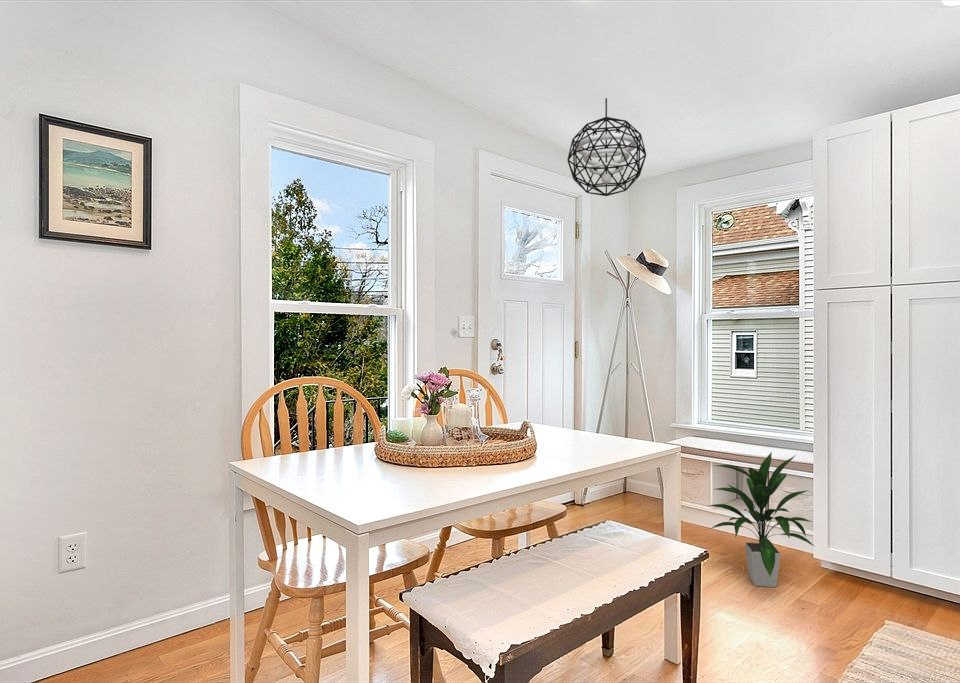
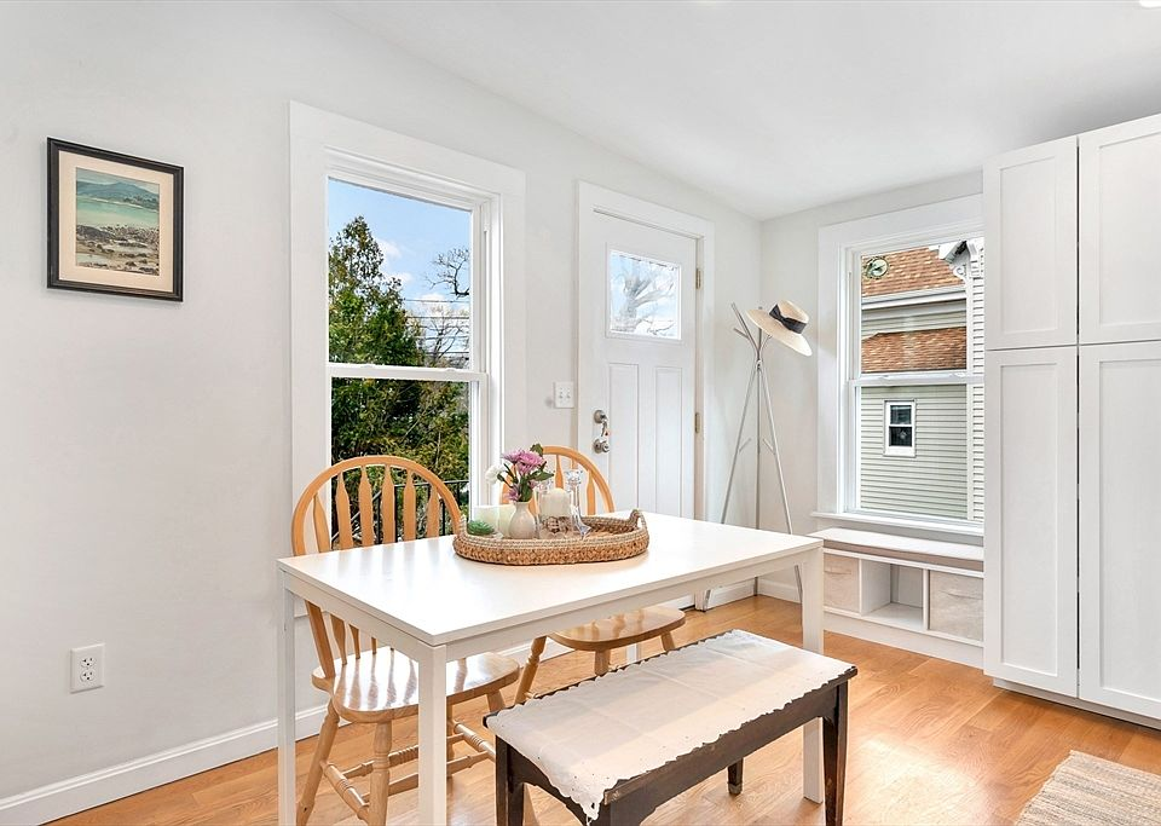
- pendant light (606, 147)
- indoor plant (760, 518)
